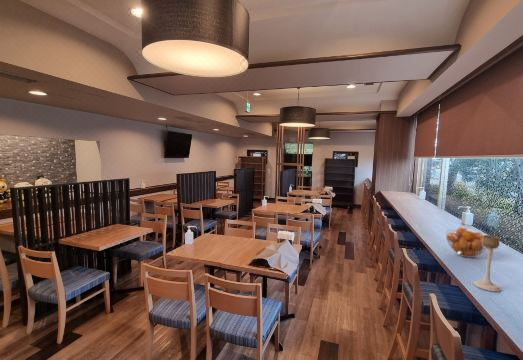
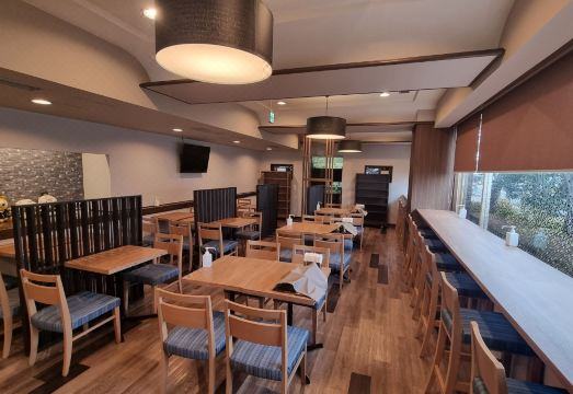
- fruit basket (466, 242)
- candle holder (488, 261)
